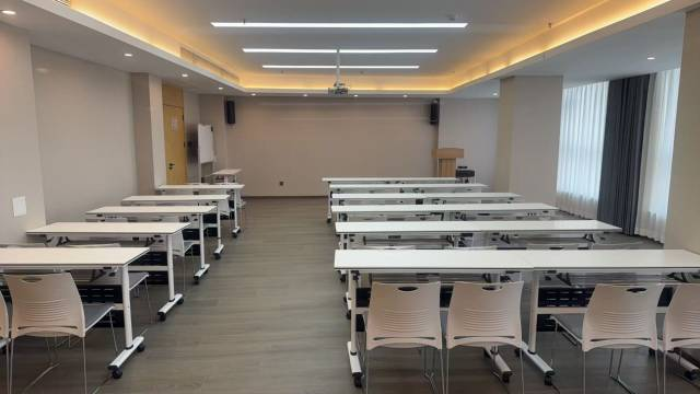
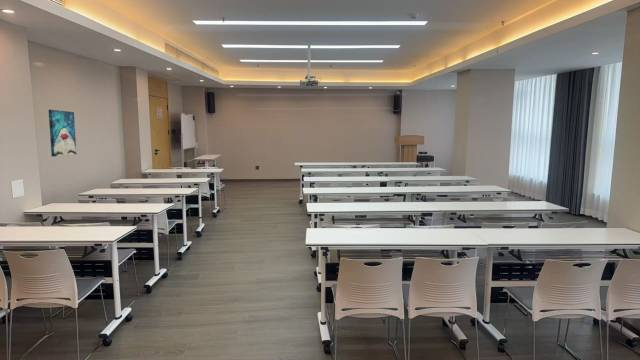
+ wall art (63, 133)
